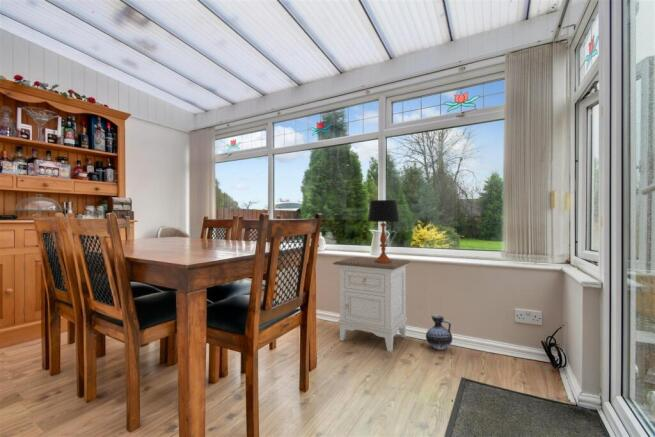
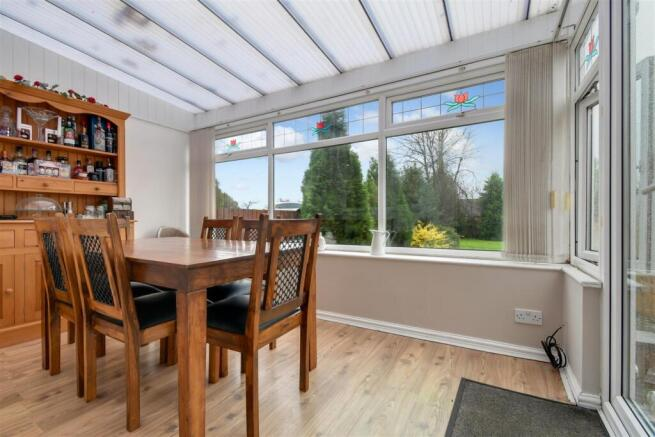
- ceramic jug (438, 331)
- table lamp (383, 231)
- nightstand (372, 300)
